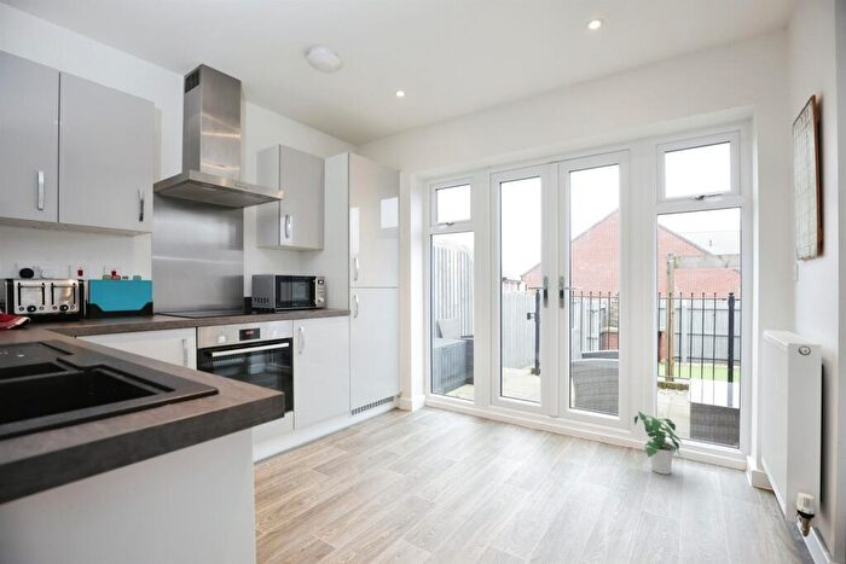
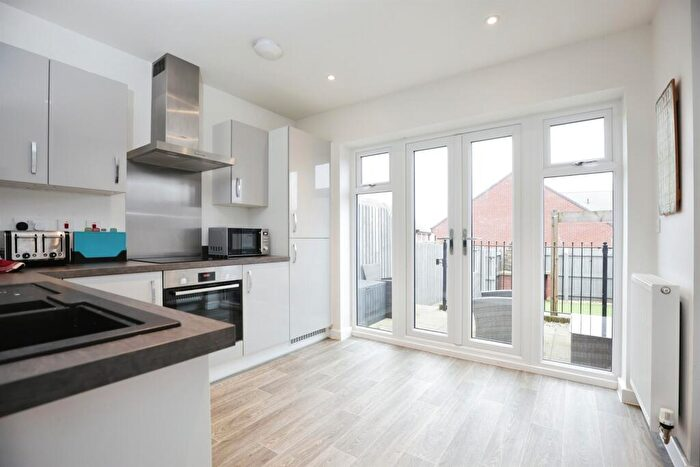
- potted plant (657, 442)
